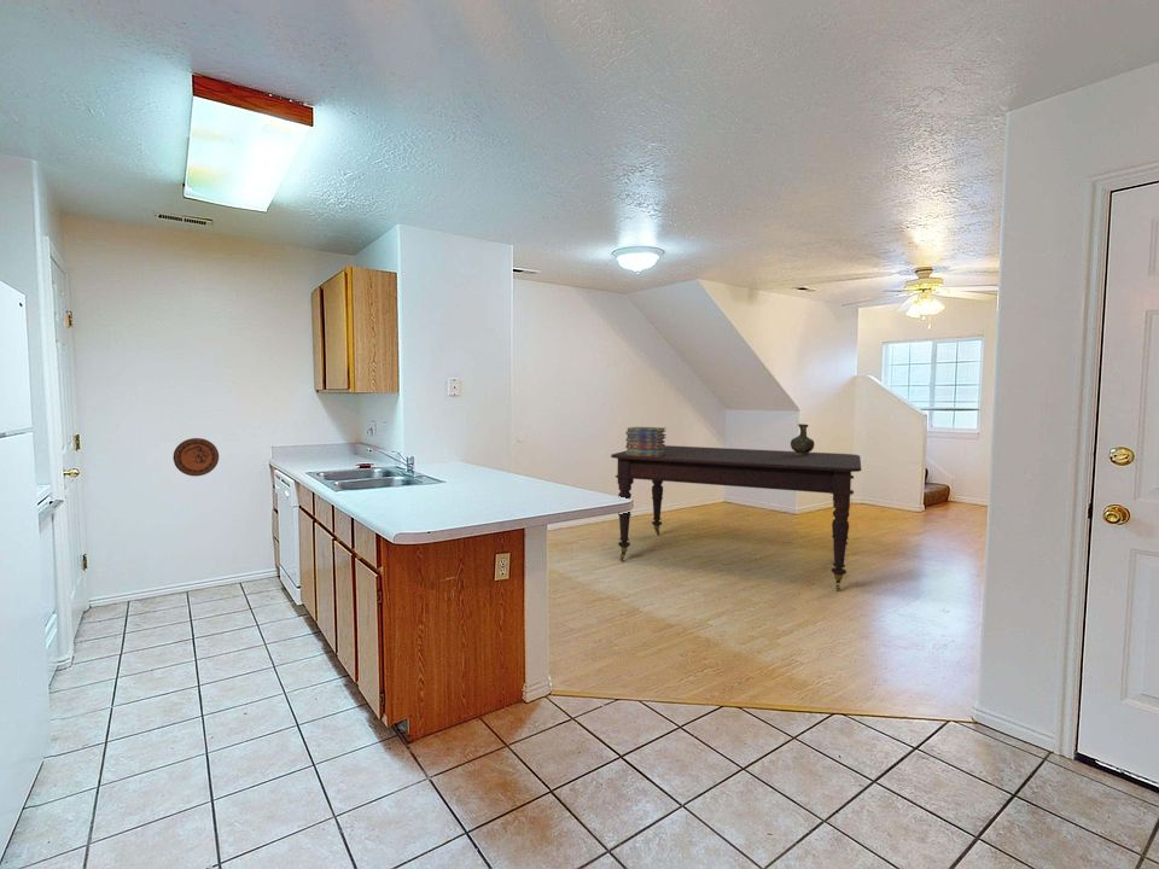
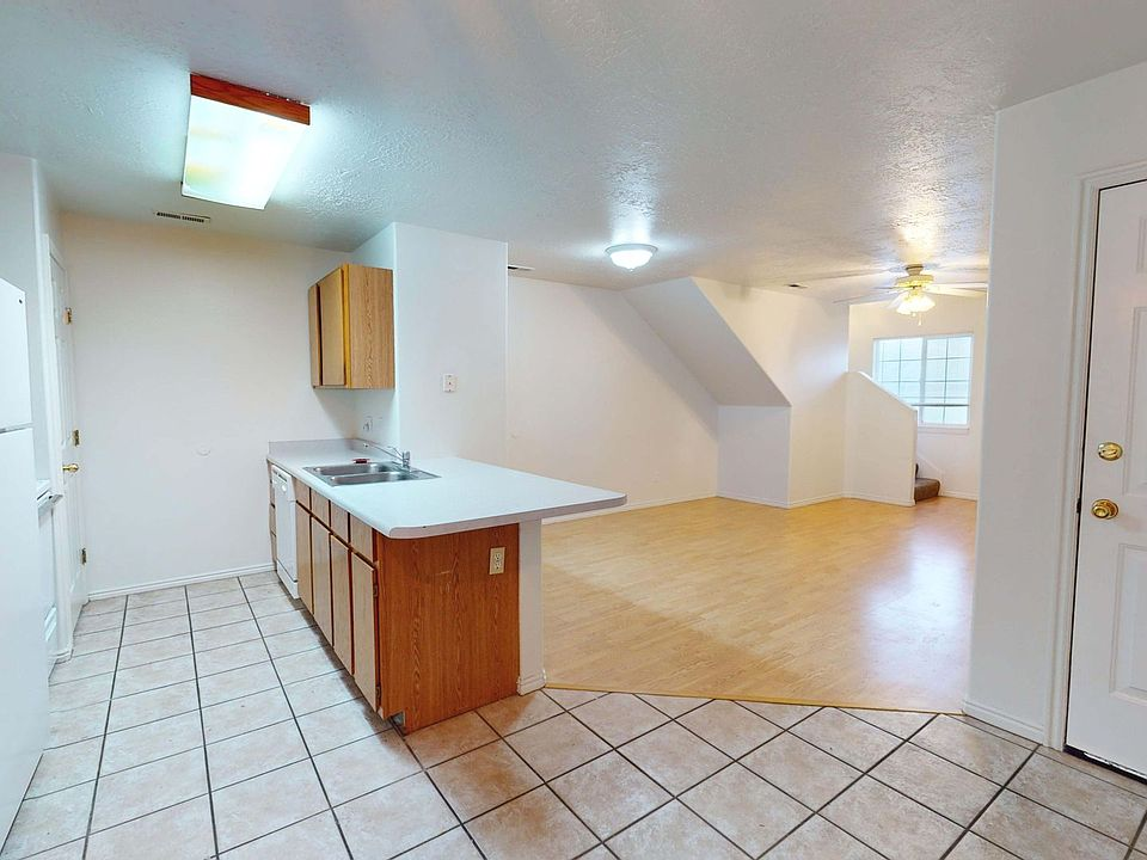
- decorative plate (196, 456)
- ceramic jug (802, 438)
- book stack (646, 441)
- dining table (734, 485)
